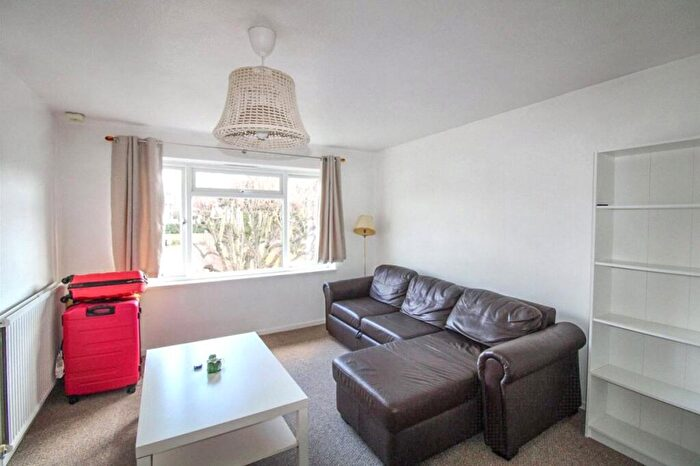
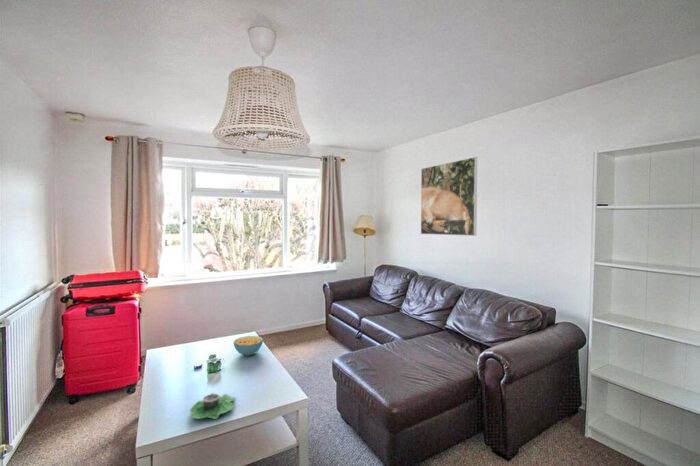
+ succulent planter (213, 401)
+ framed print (446, 199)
+ cereal bowl (248, 347)
